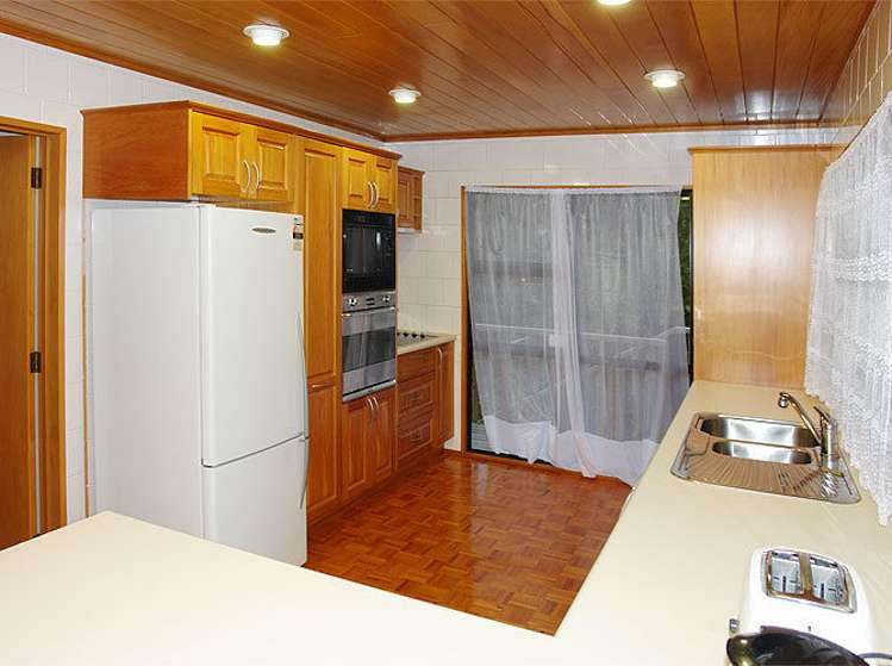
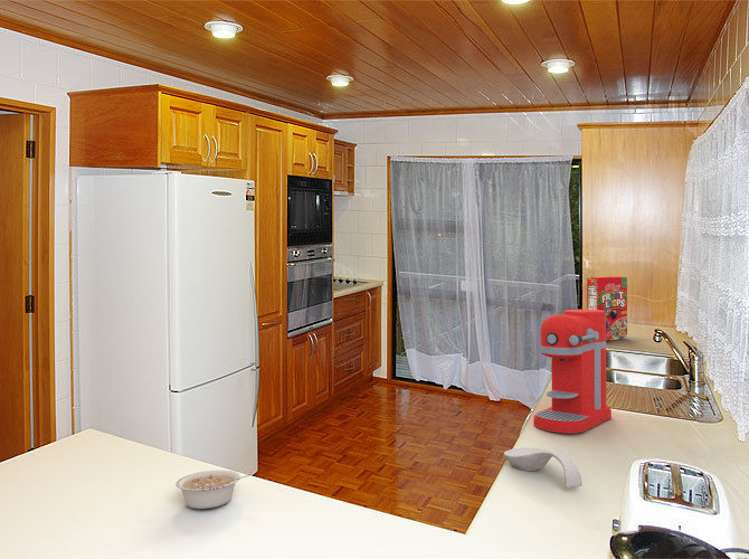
+ legume (211, 487)
+ spoon rest (542, 459)
+ cereal box (607, 308)
+ coffee maker (574, 367)
